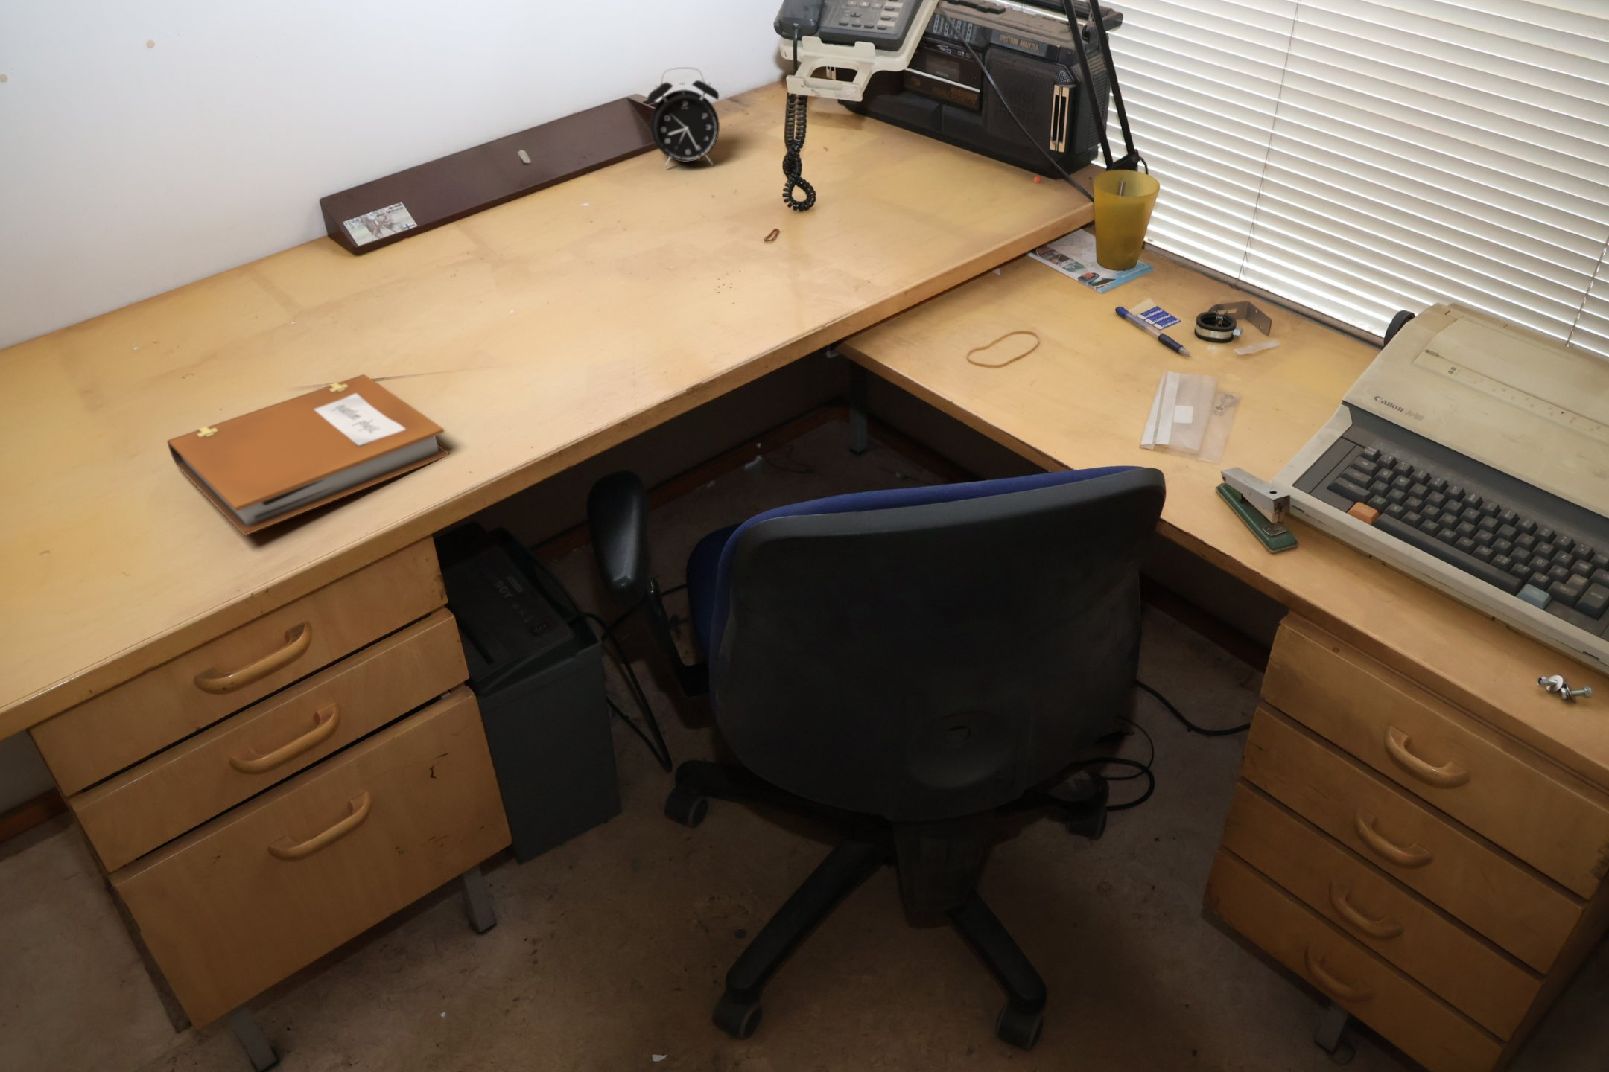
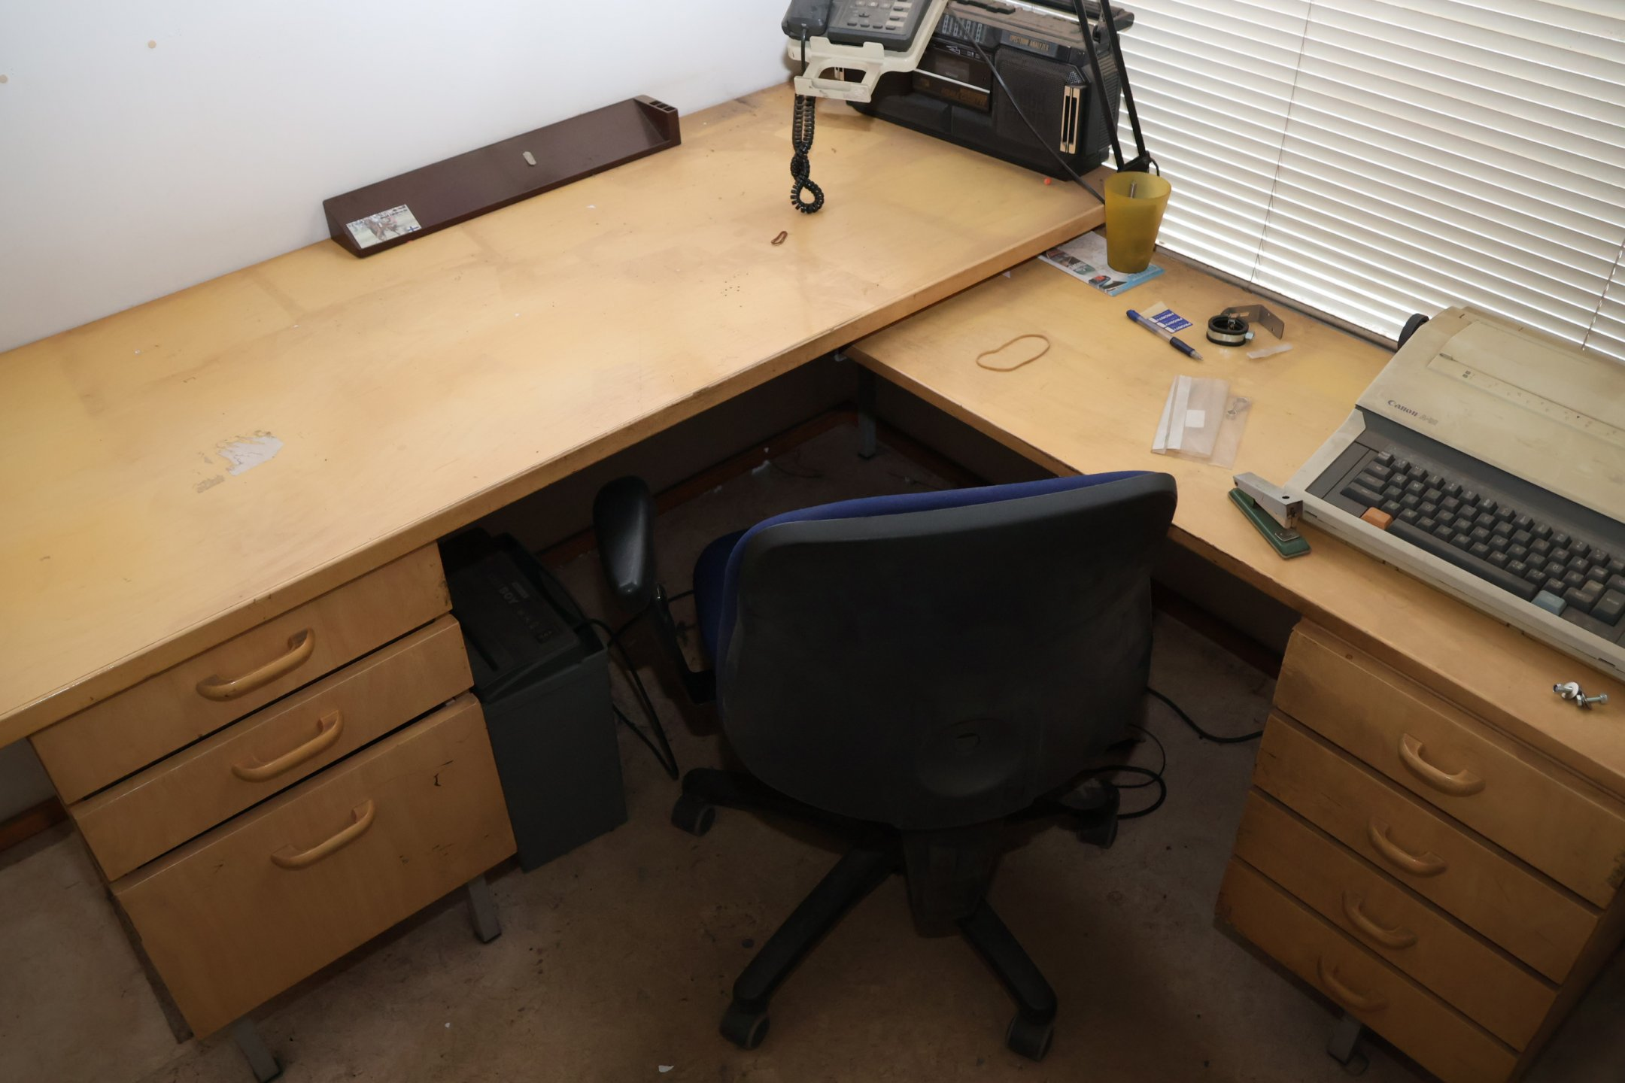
- notebook (312, 444)
- alarm clock (685, 117)
